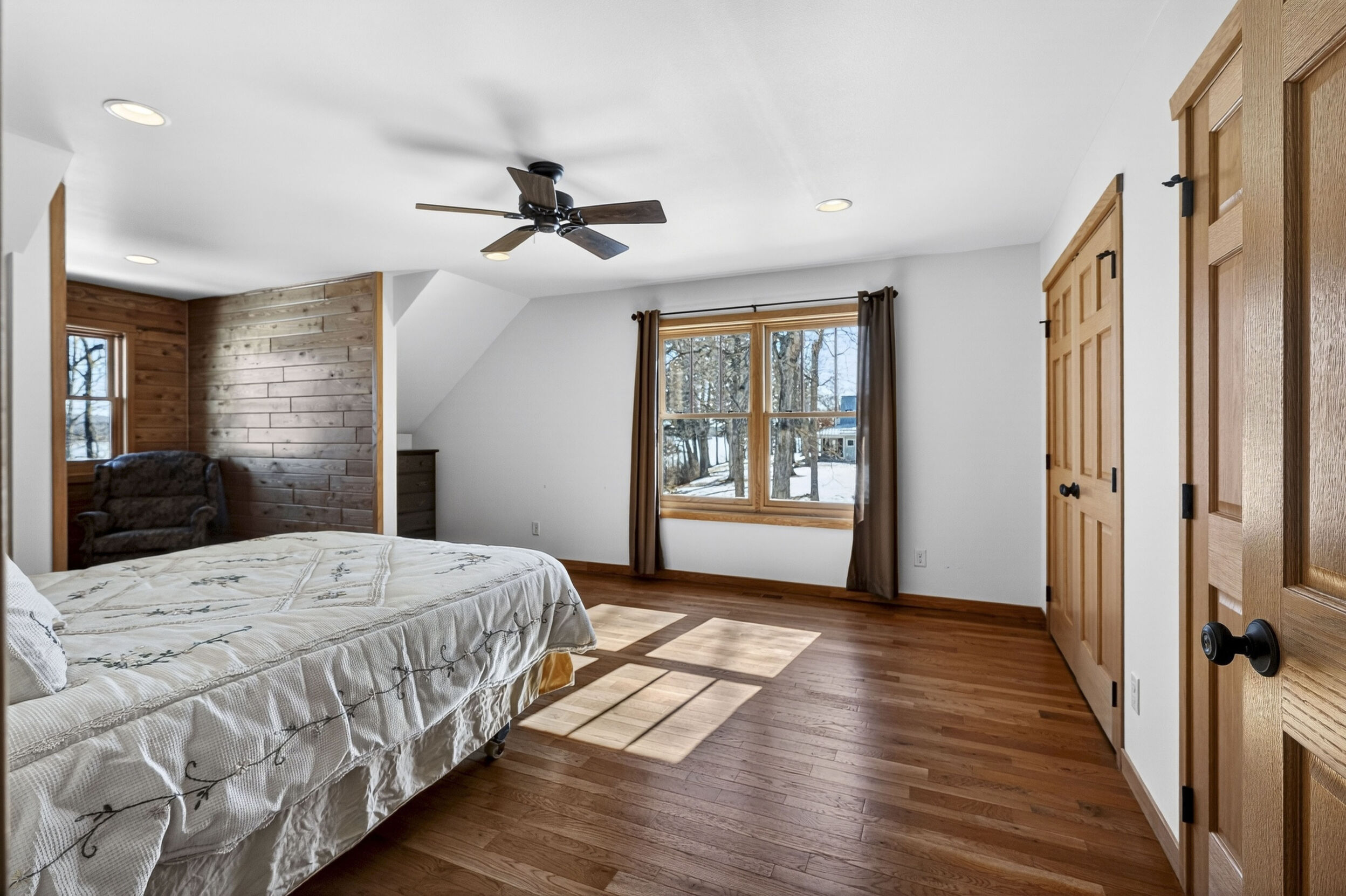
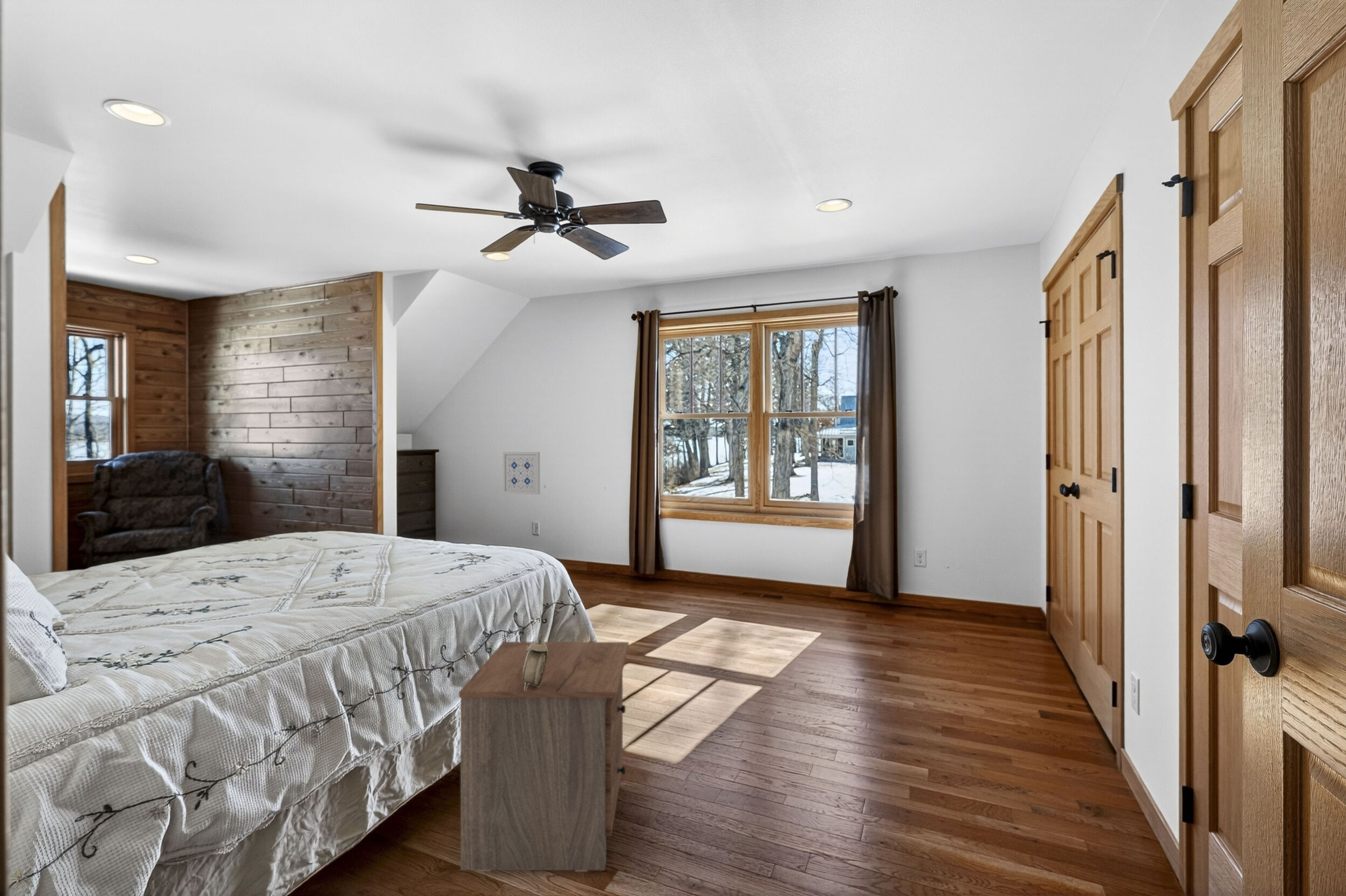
+ alarm clock (535, 659)
+ wall art (521, 473)
+ nightstand (554, 745)
